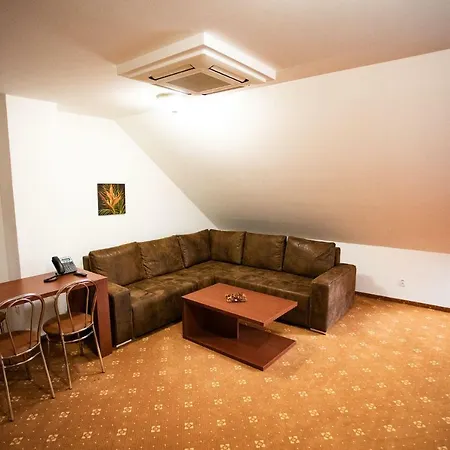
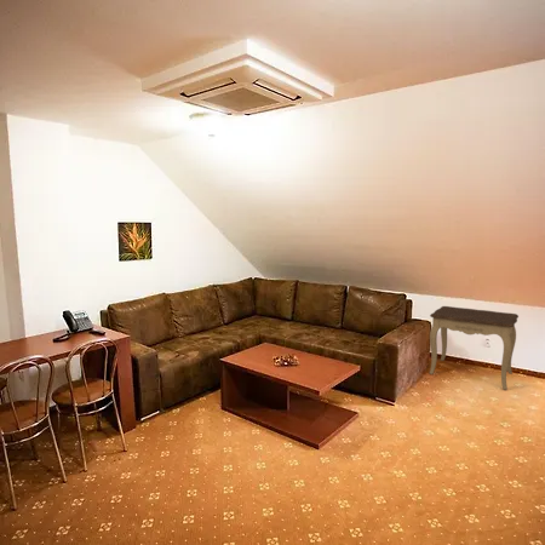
+ side table (472, 333)
